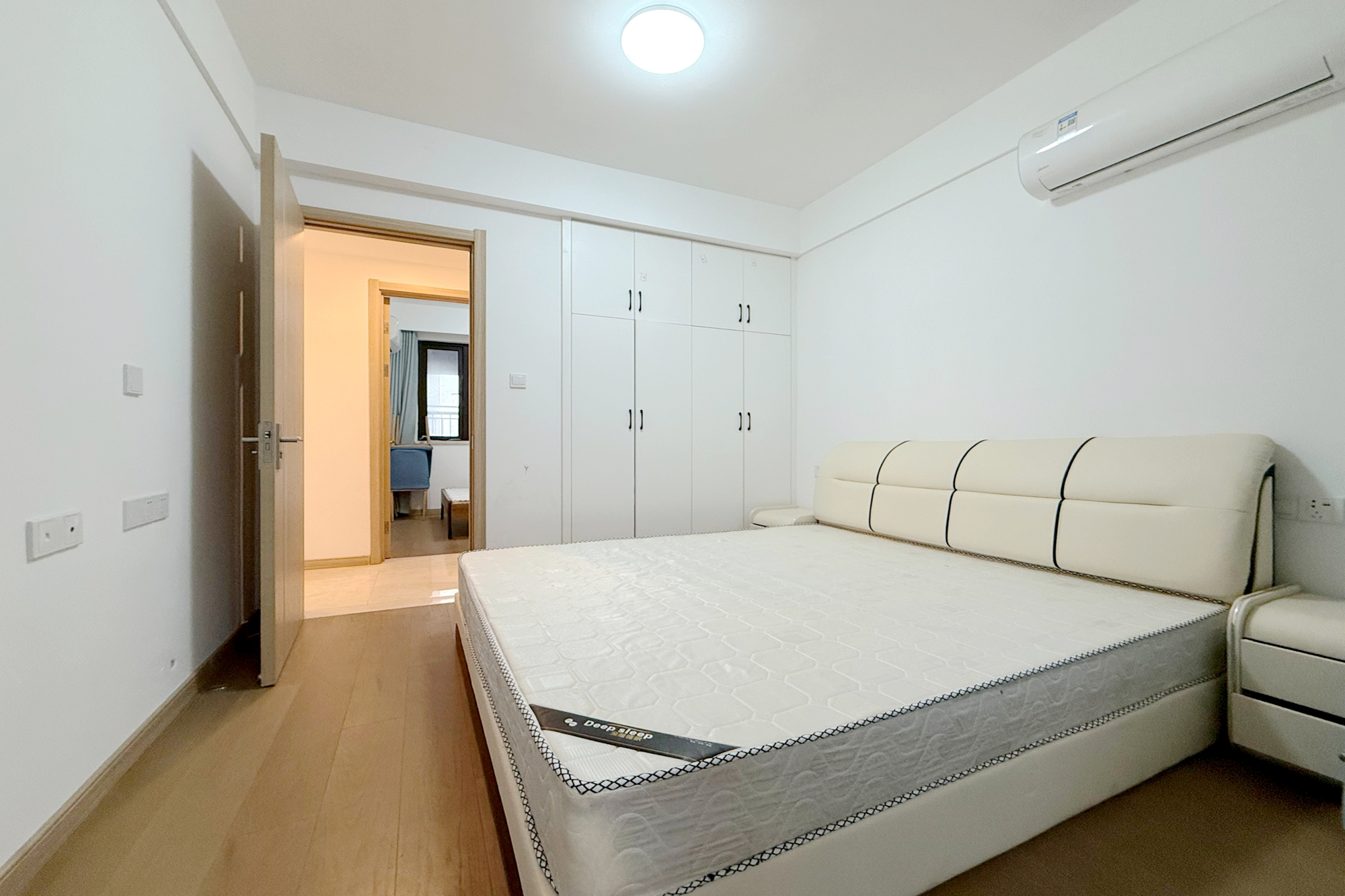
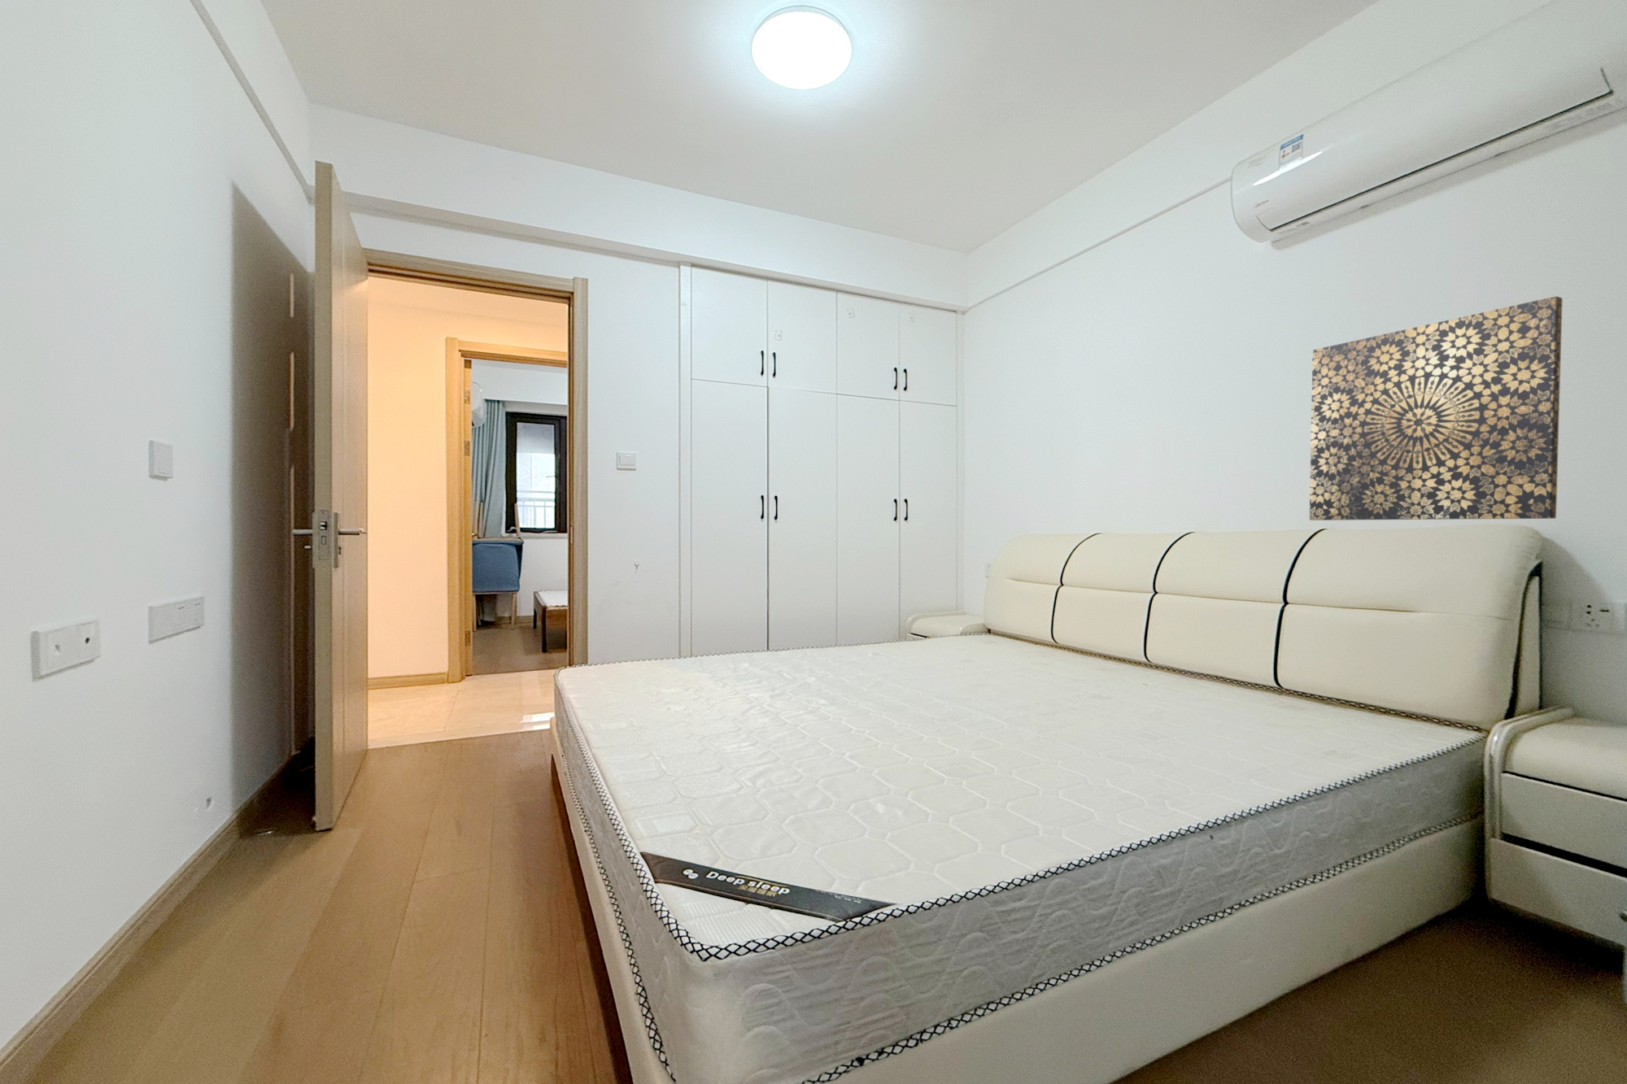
+ wall art (1419, 423)
